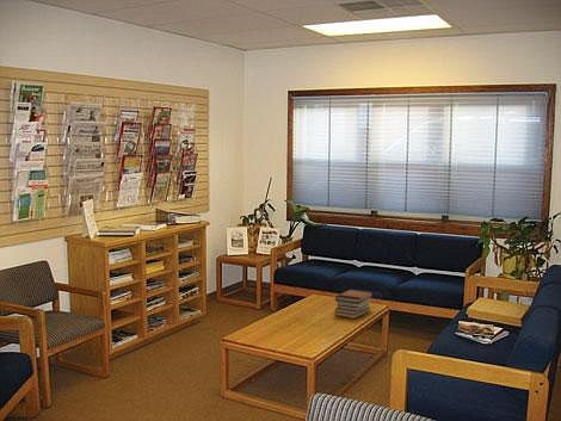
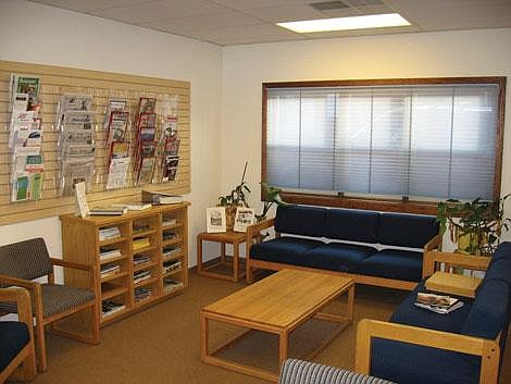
- book stack (353, 303)
